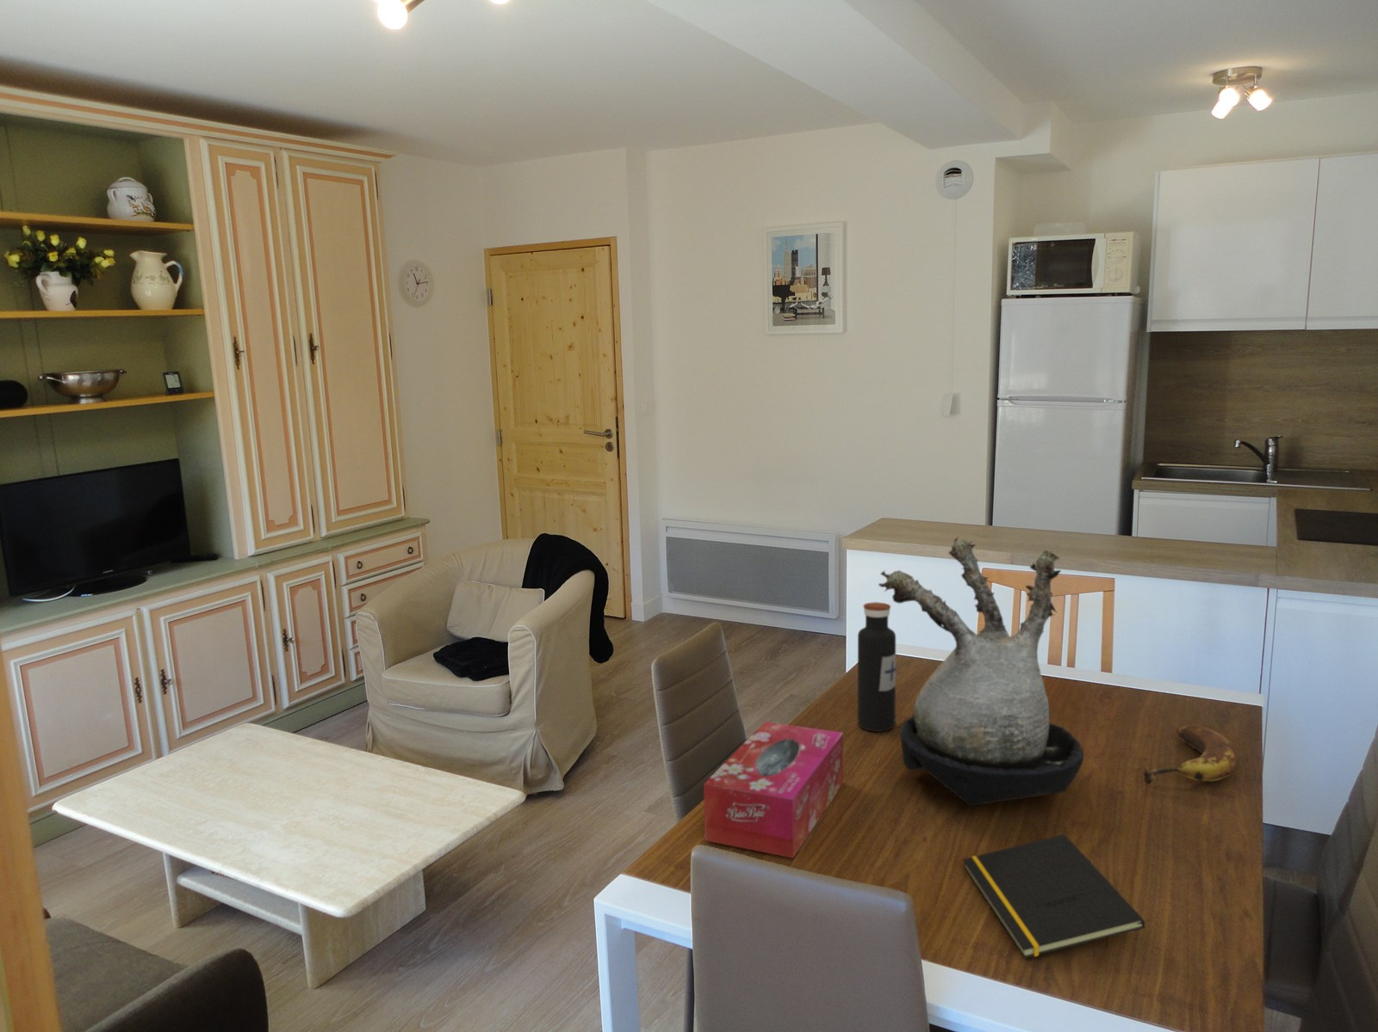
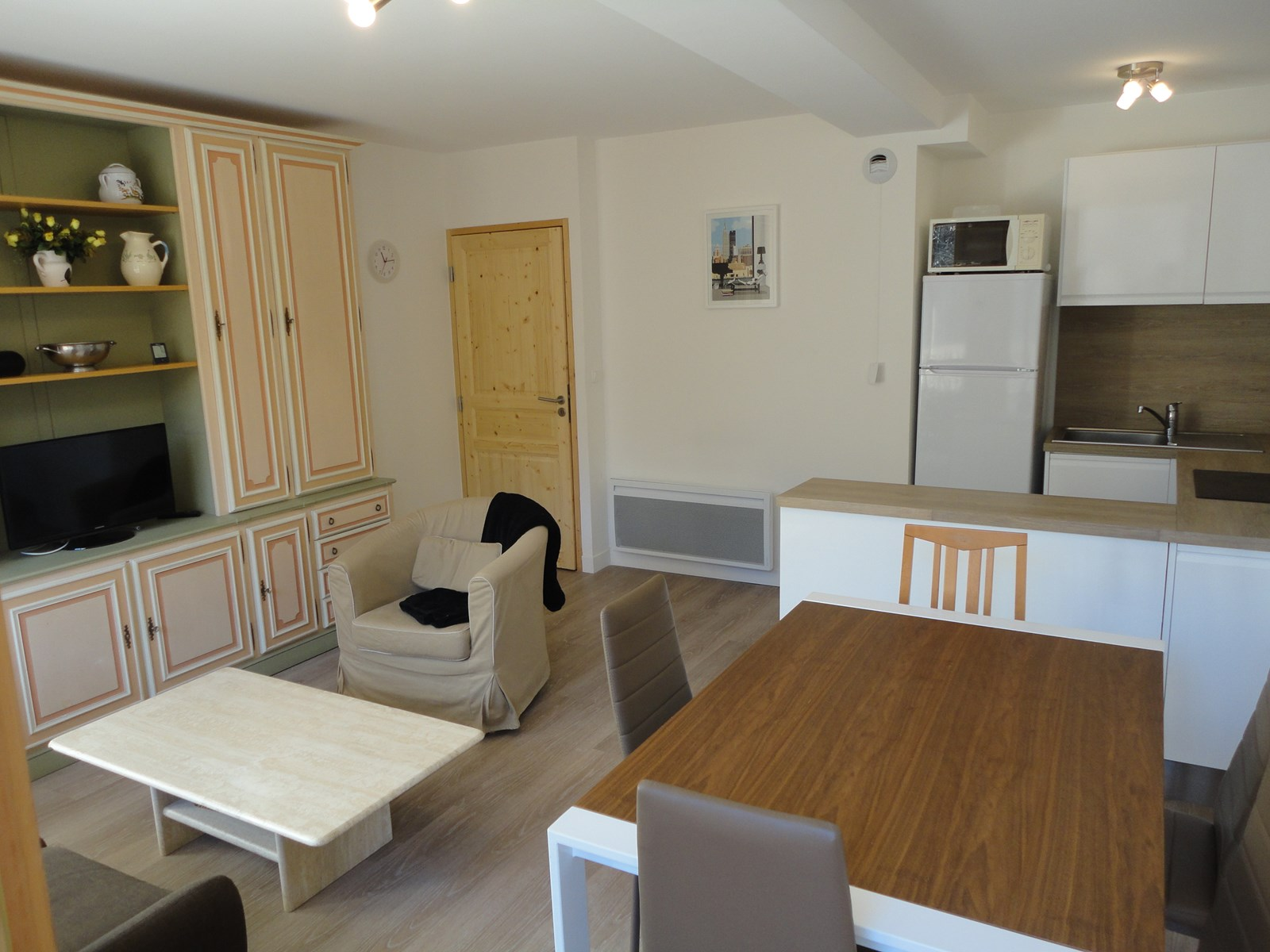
- water bottle (876, 666)
- tissue box (778, 784)
- notepad (1046, 891)
- plant (978, 667)
- banana (1195, 748)
